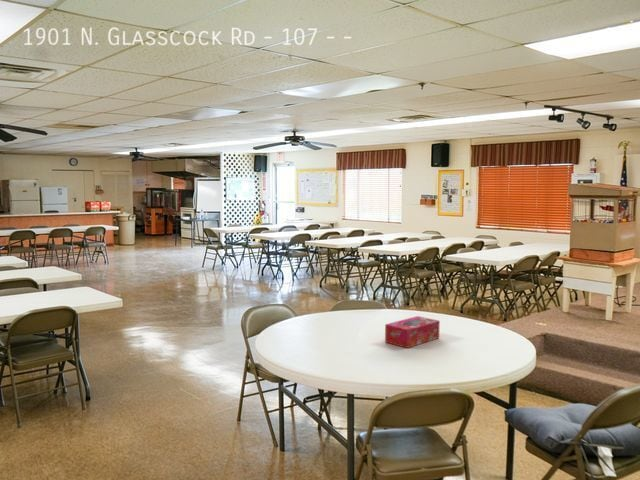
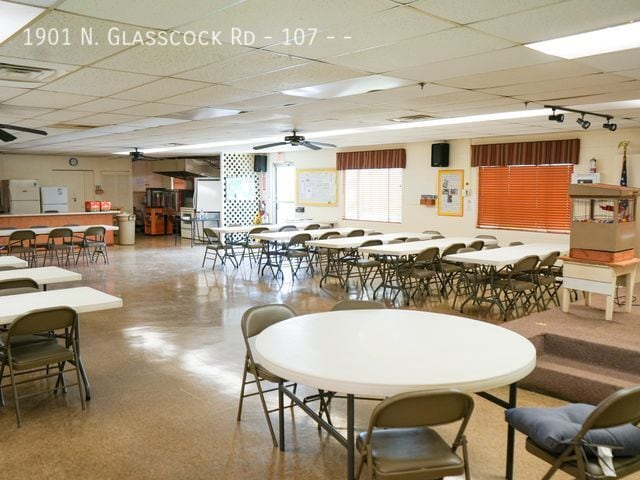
- tissue box (412, 331)
